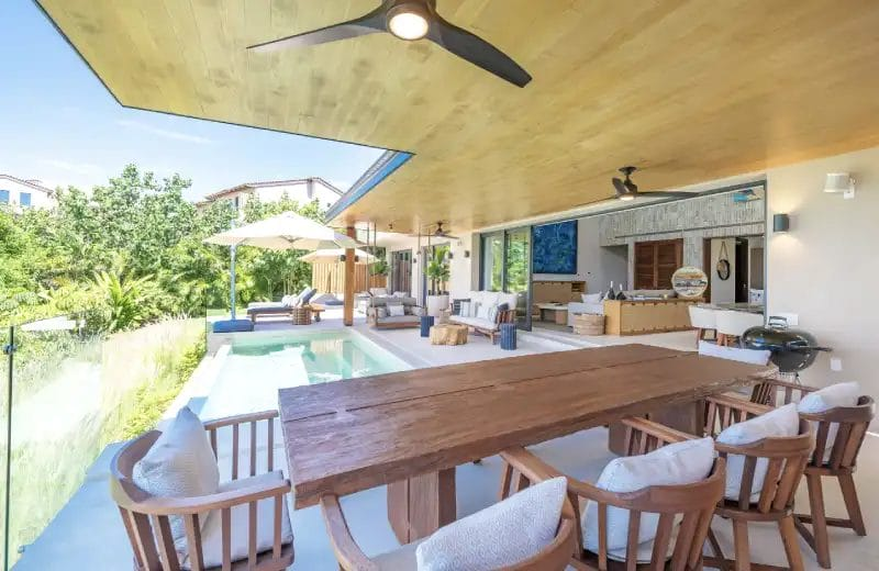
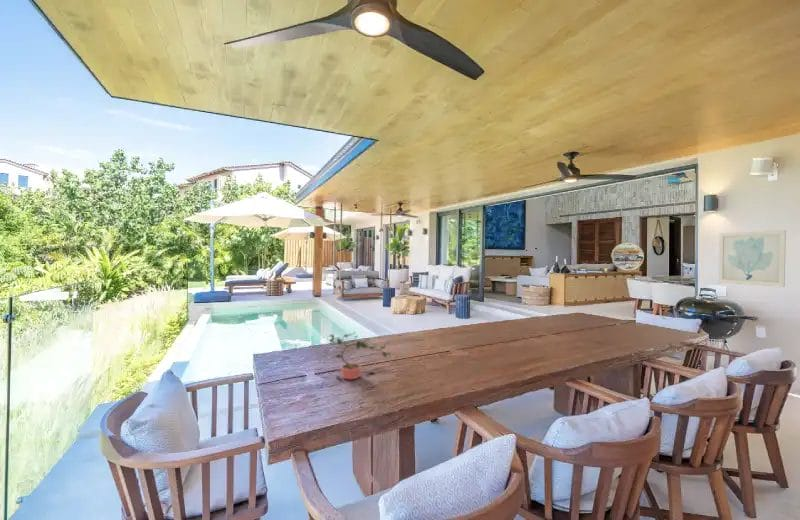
+ wall art (749, 258)
+ potted plant (357, 349)
